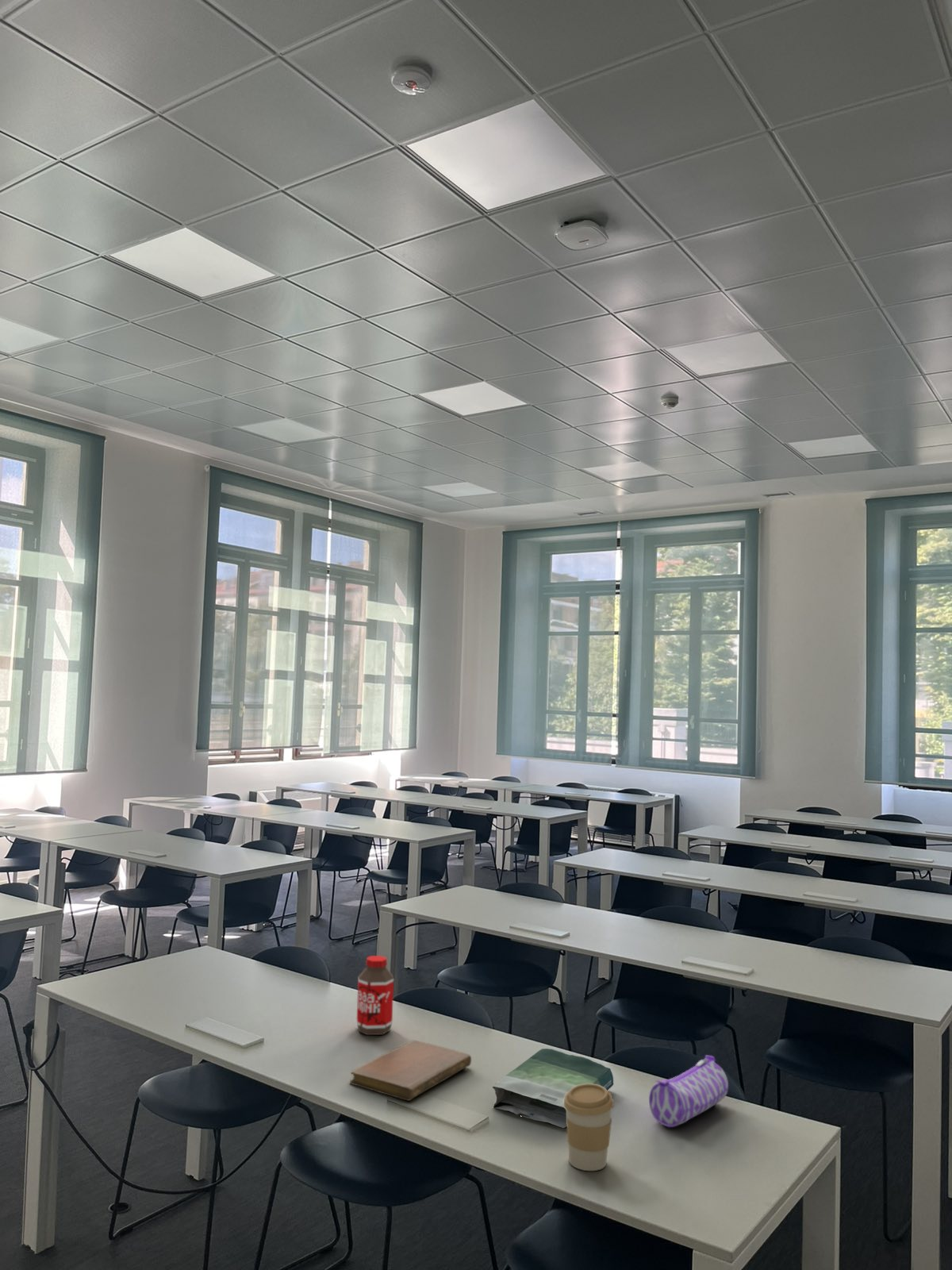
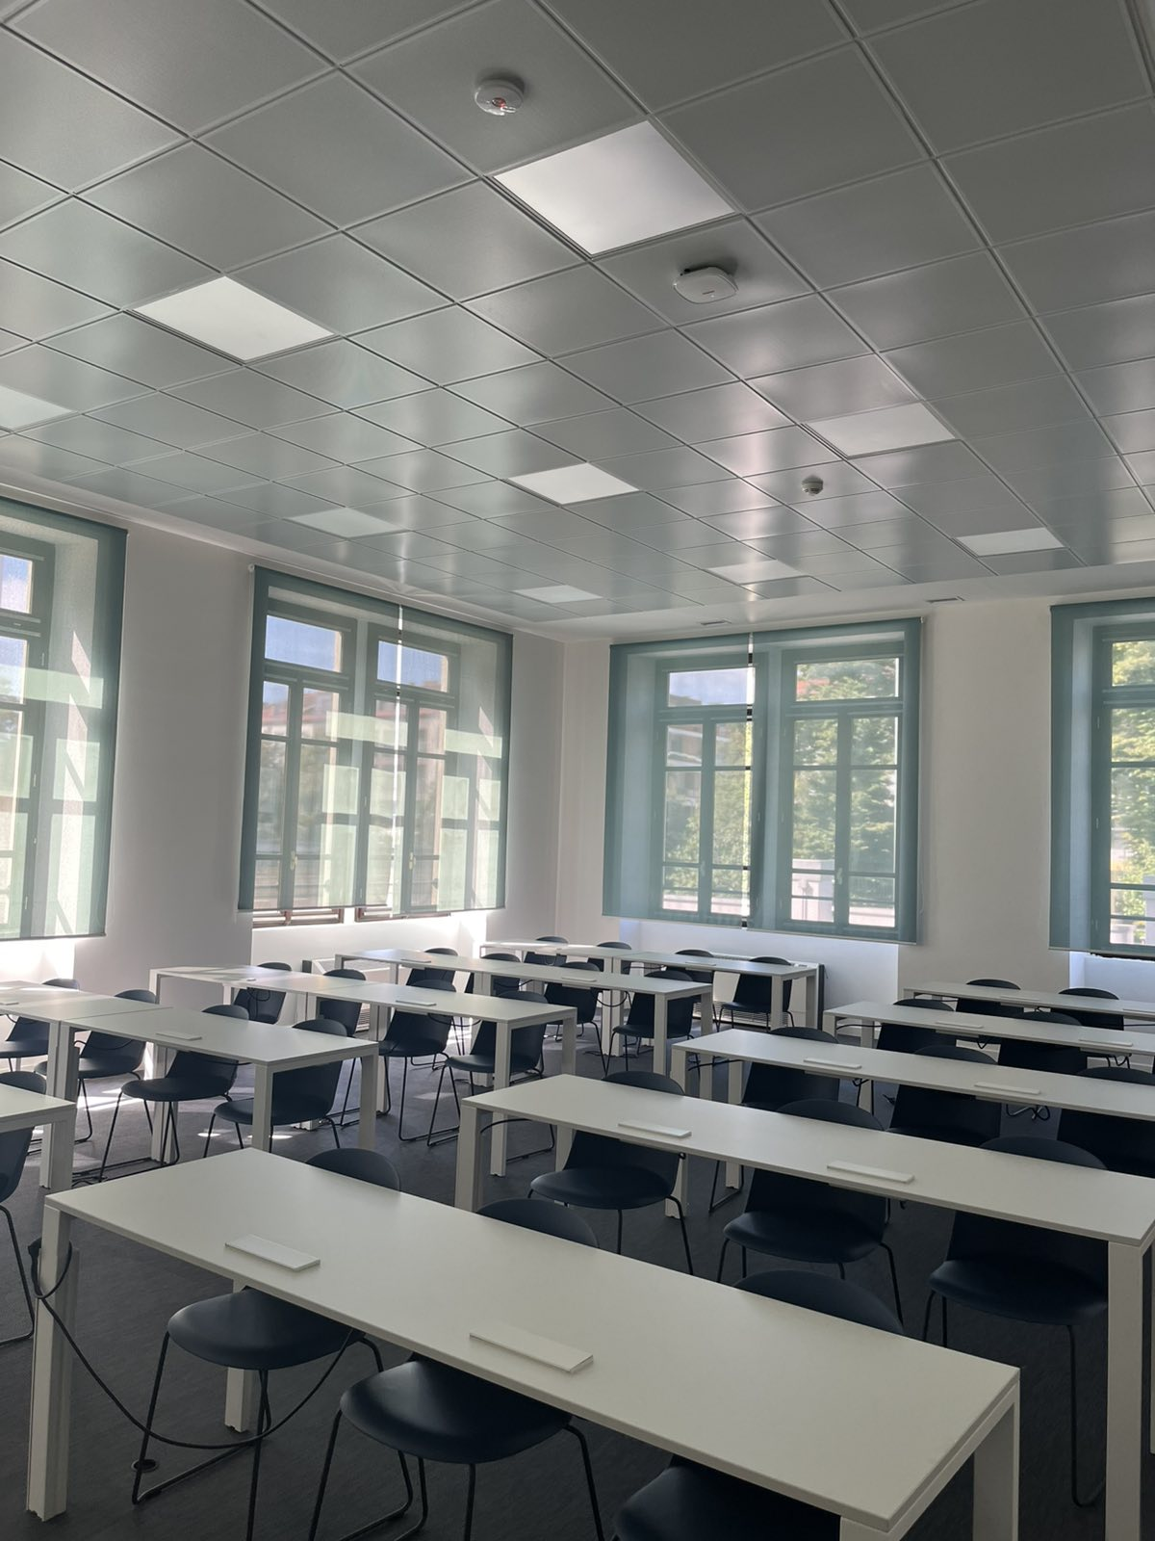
- bottle (375, 994)
- pencil case (689, 1090)
- coffee cup (588, 1126)
- book (554, 1084)
- notebook (412, 1068)
